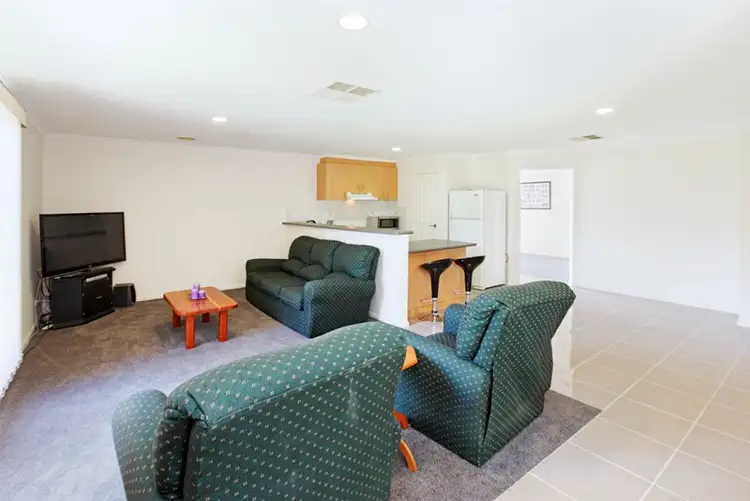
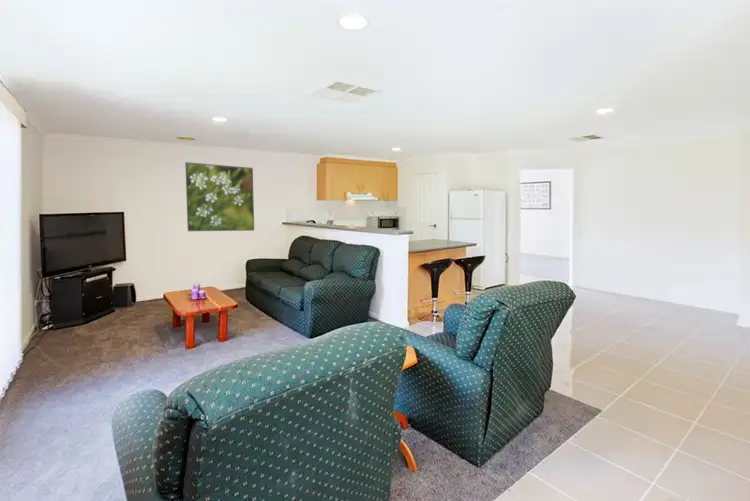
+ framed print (221, 198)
